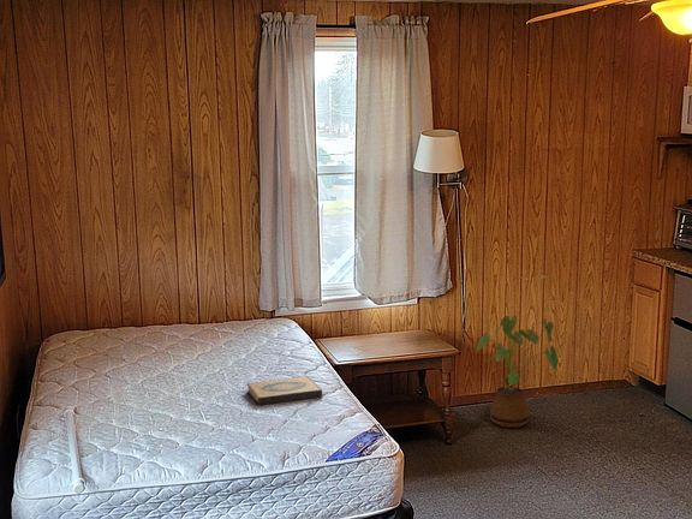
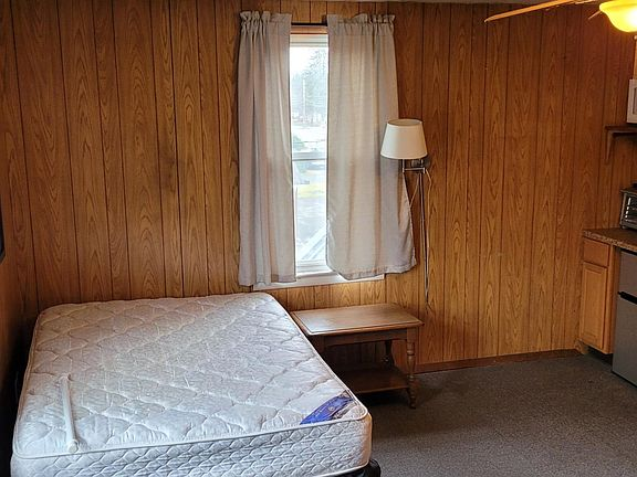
- hardback book (284, 389)
- house plant (519, 372)
